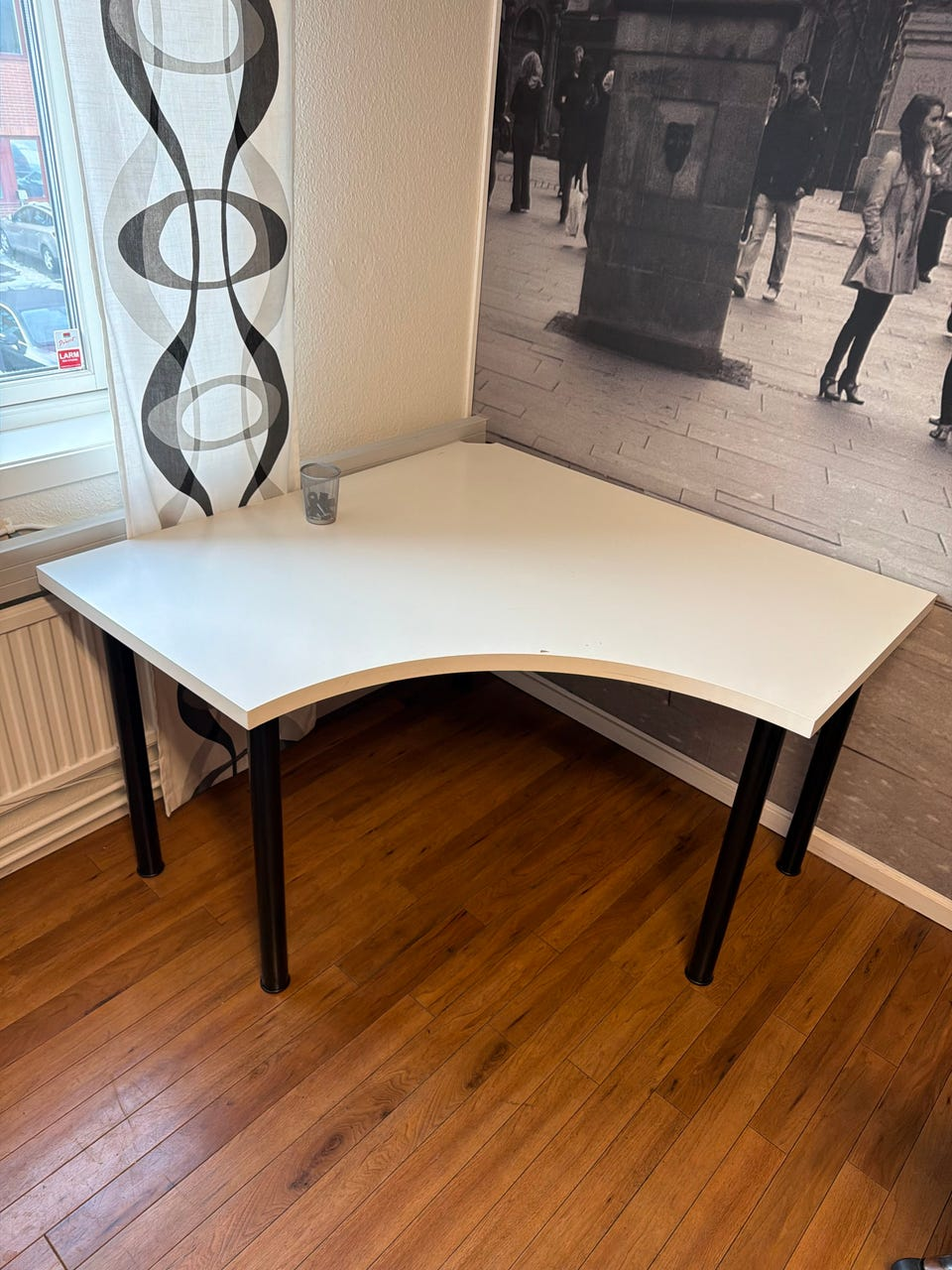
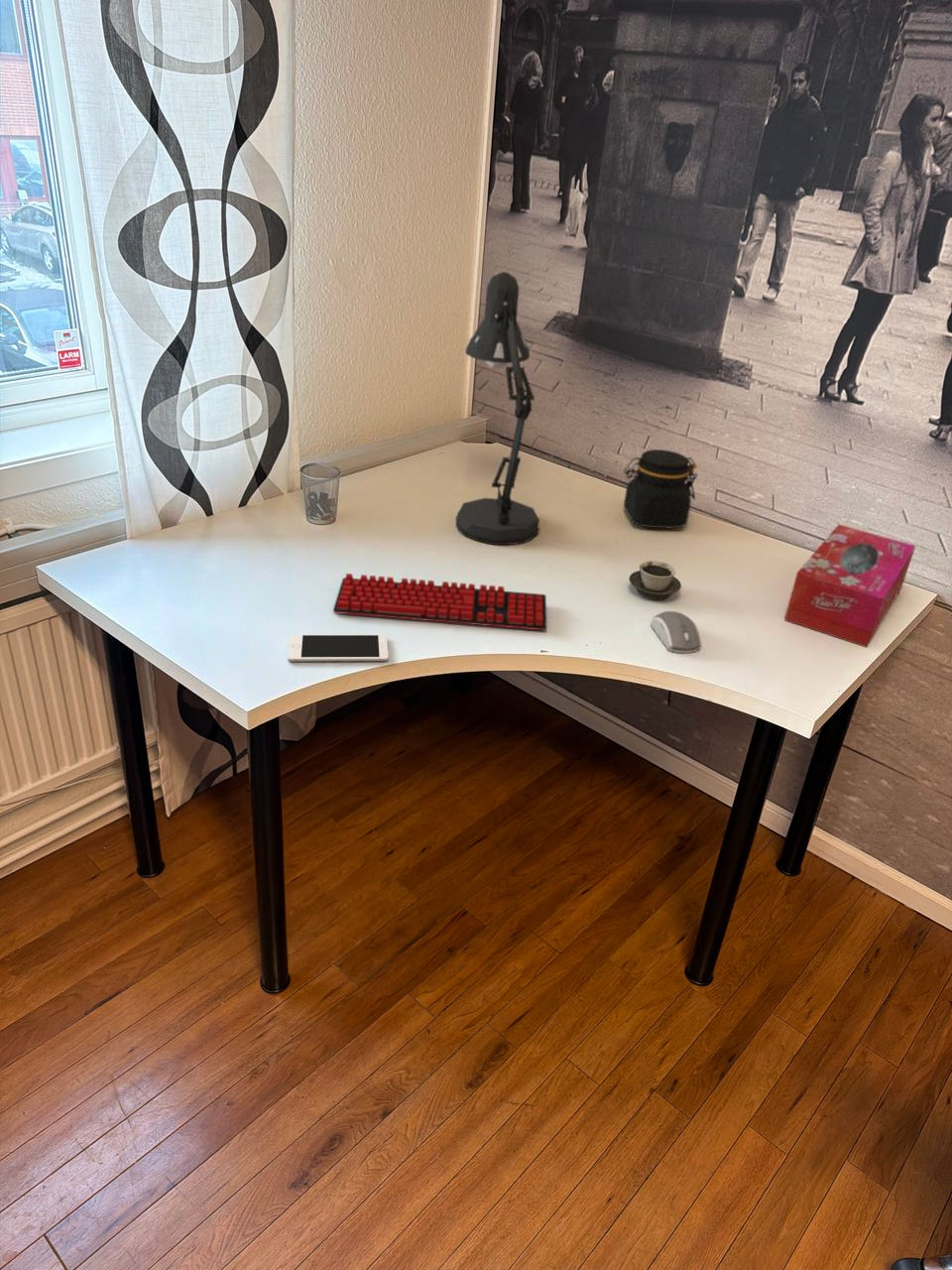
+ desk lamp (515, 410)
+ cell phone (338, 647)
+ tissue box (852, 581)
+ computer mouse (675, 626)
+ jar (658, 489)
+ keyboard (441, 600)
+ cup (654, 580)
